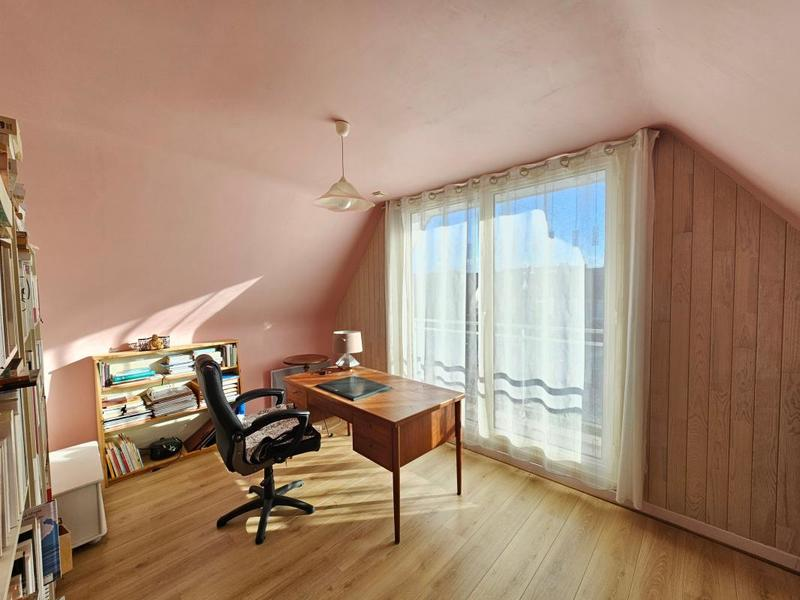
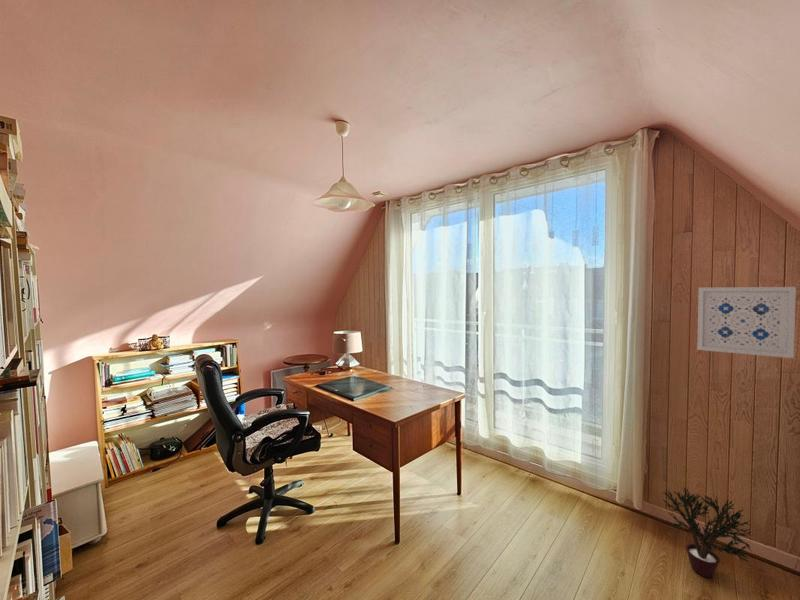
+ potted plant (702, 534)
+ wall art (742, 320)
